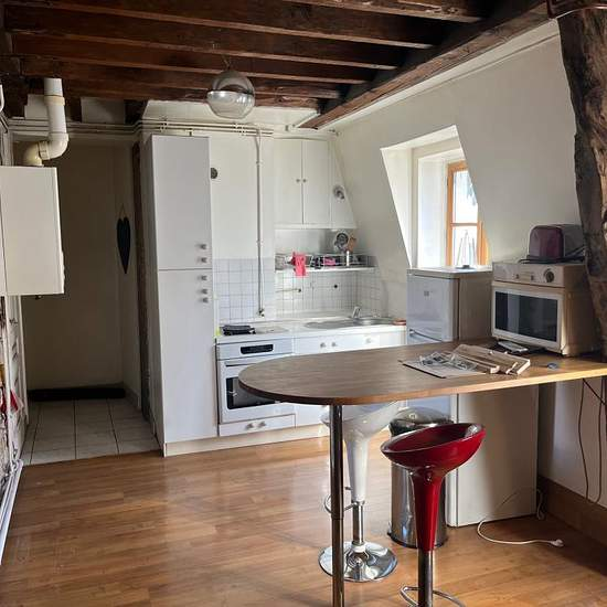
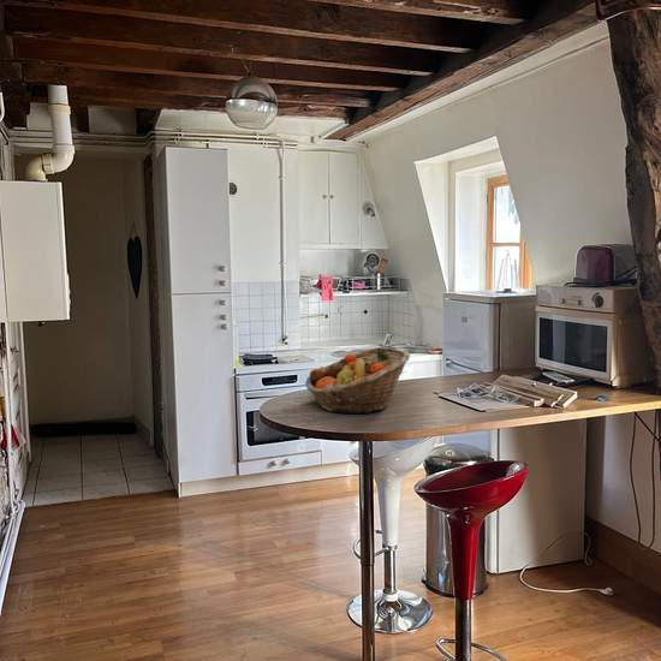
+ fruit basket (357, 377)
